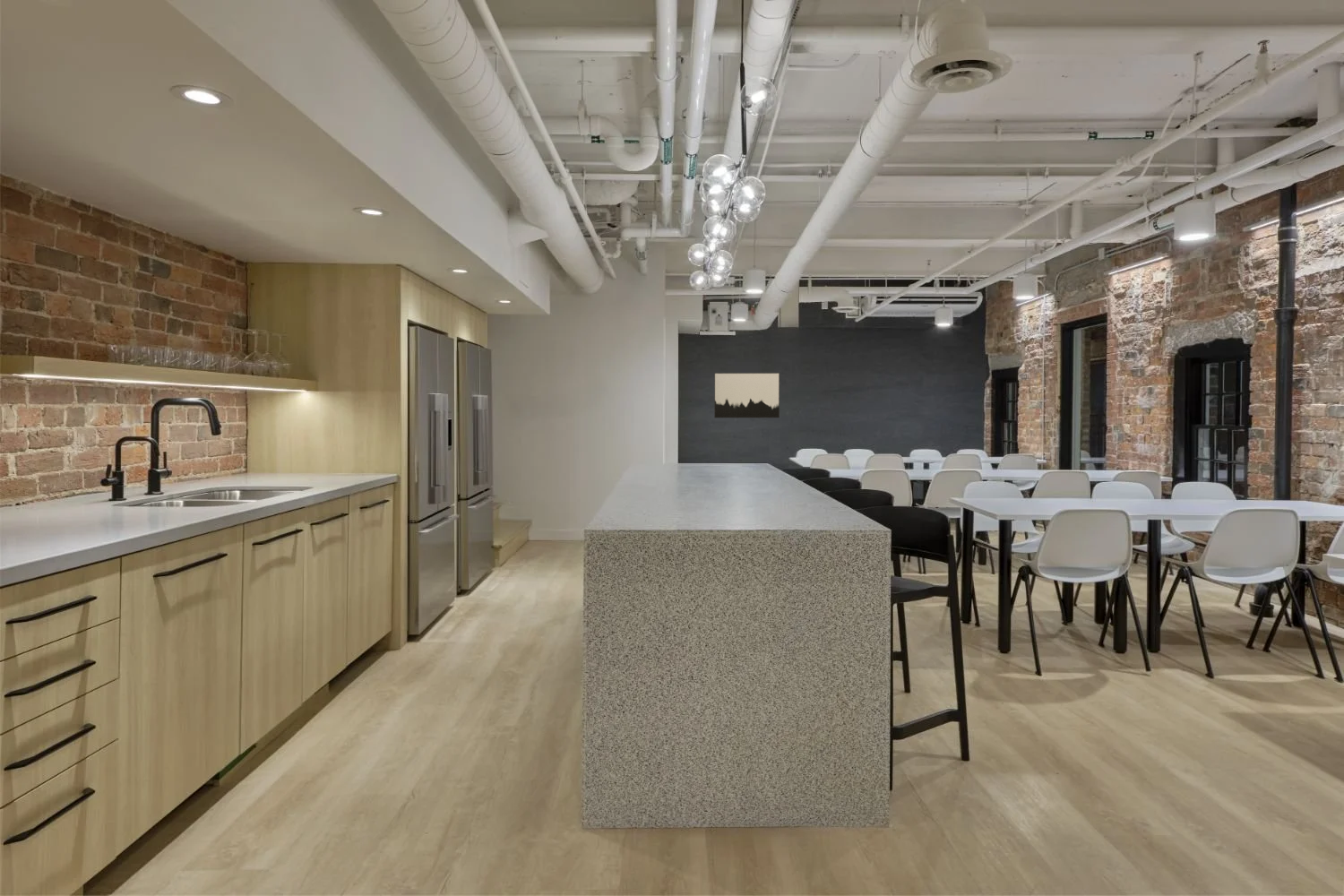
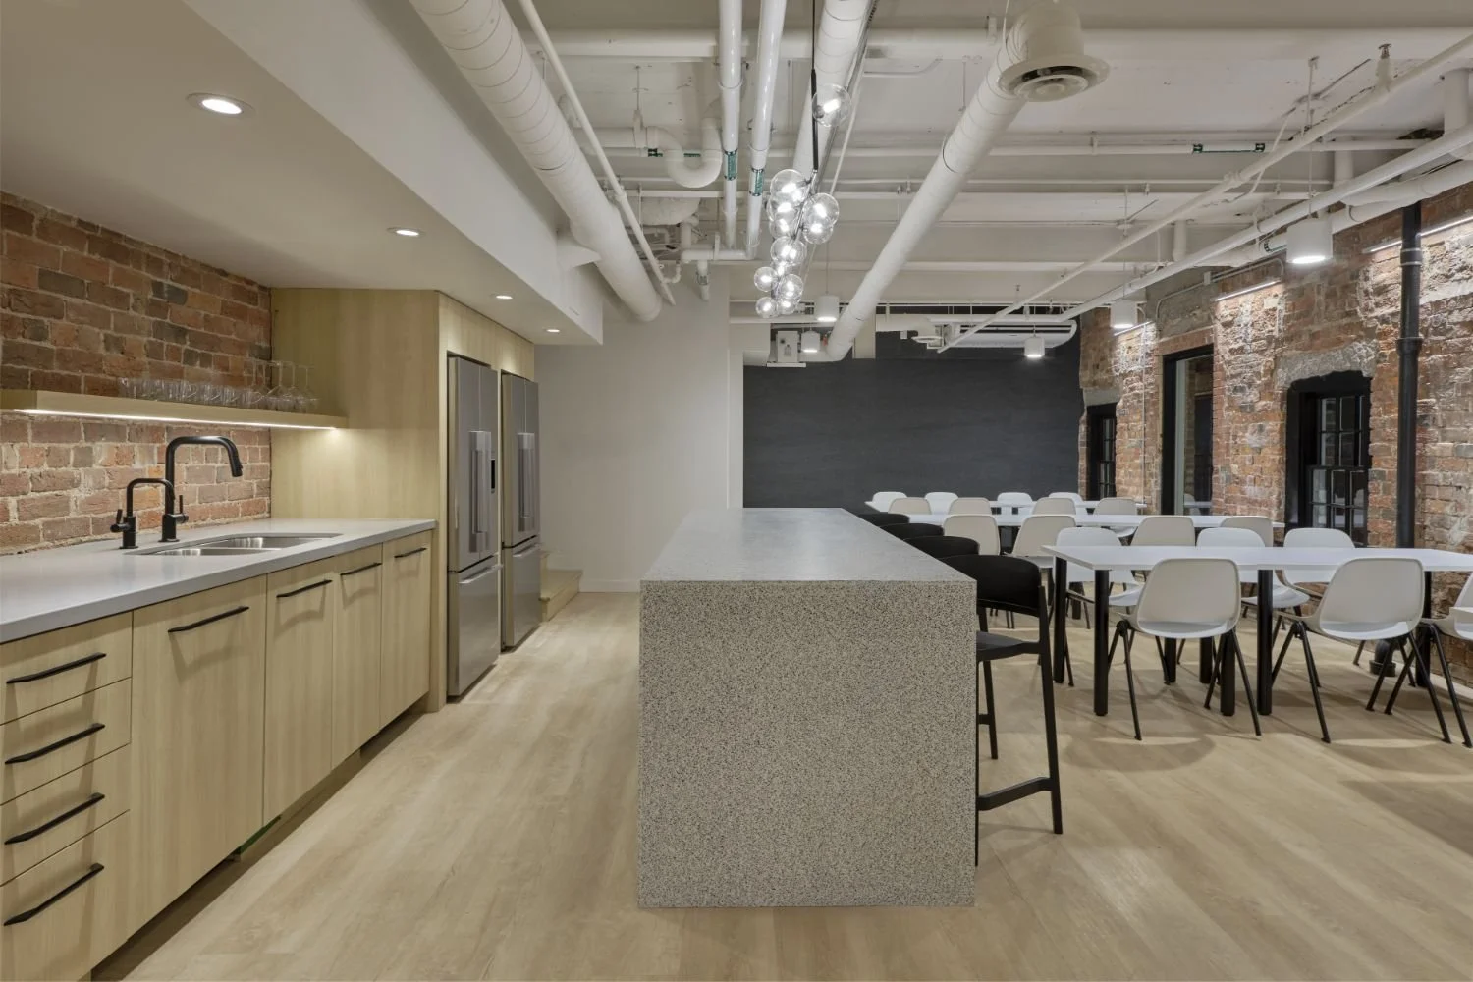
- wall art (746, 395)
